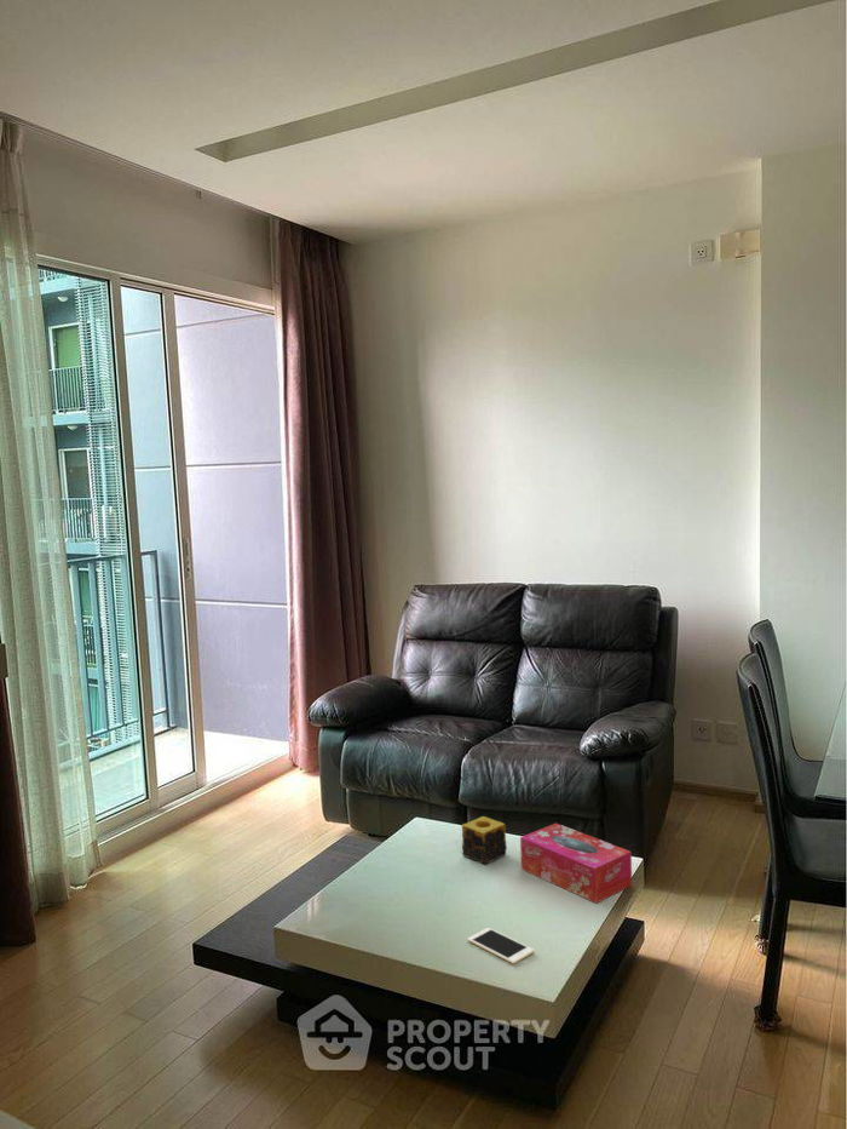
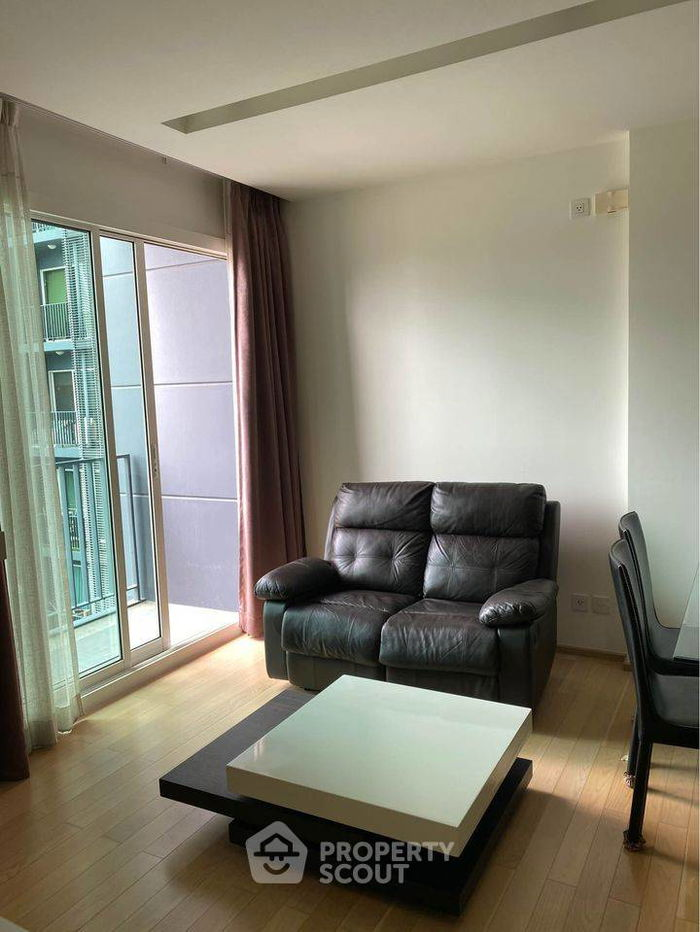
- cell phone (500, 945)
- candle (483, 839)
- tissue box (575, 860)
